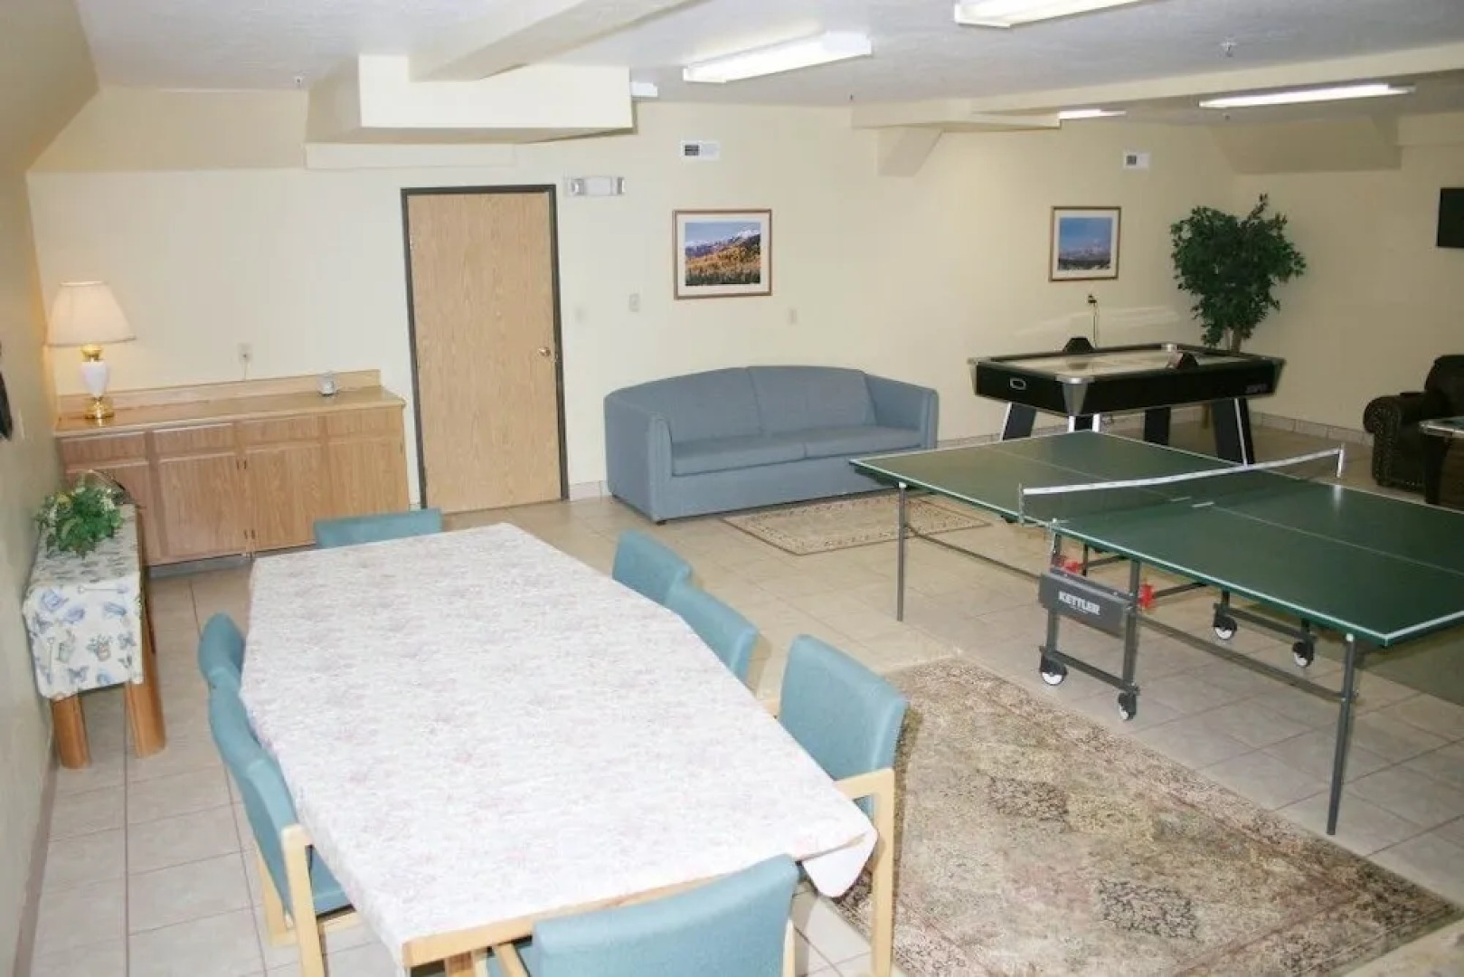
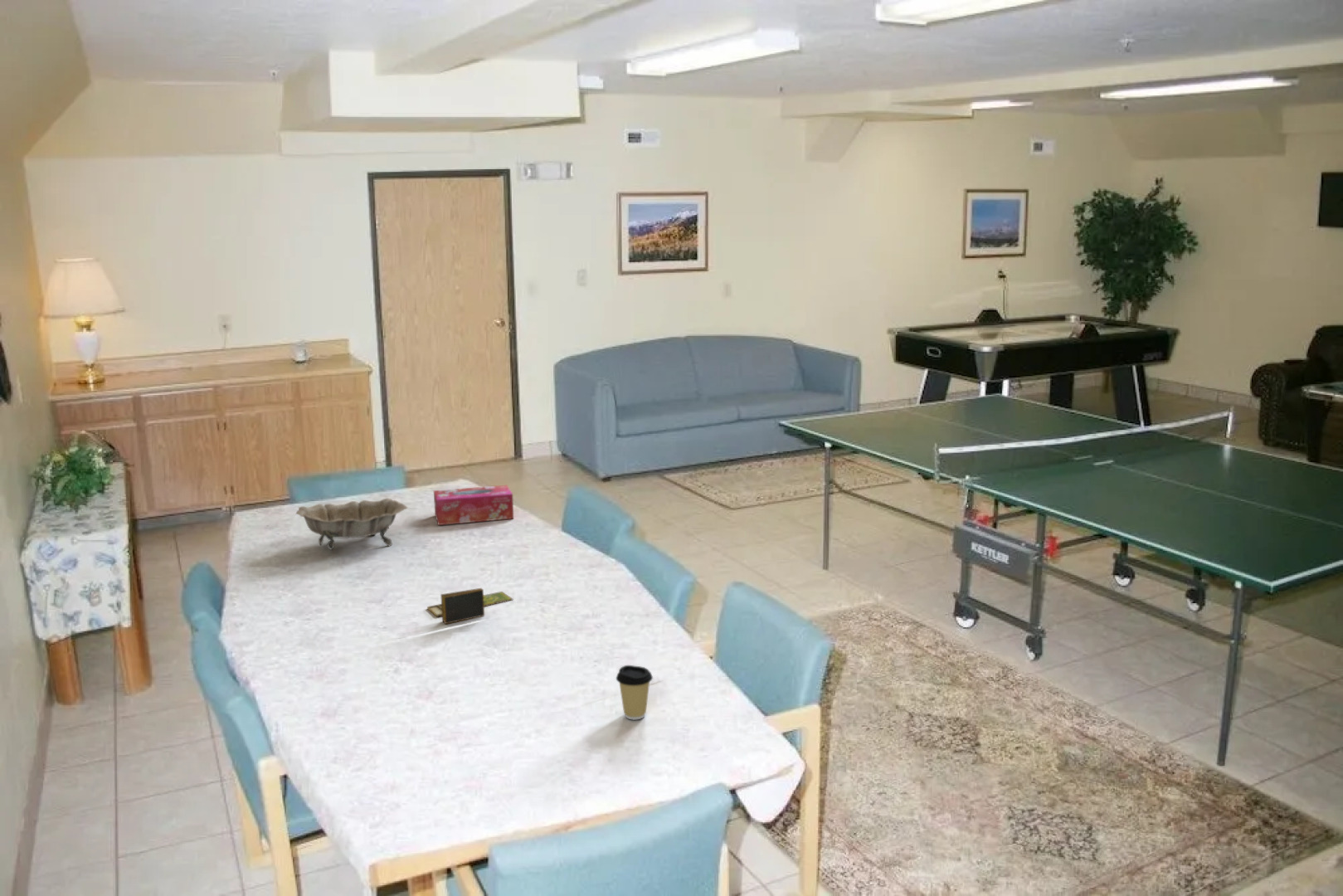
+ tissue box (473, 504)
+ coffee cup (635, 693)
+ board game (474, 595)
+ decorative bowl (353, 524)
